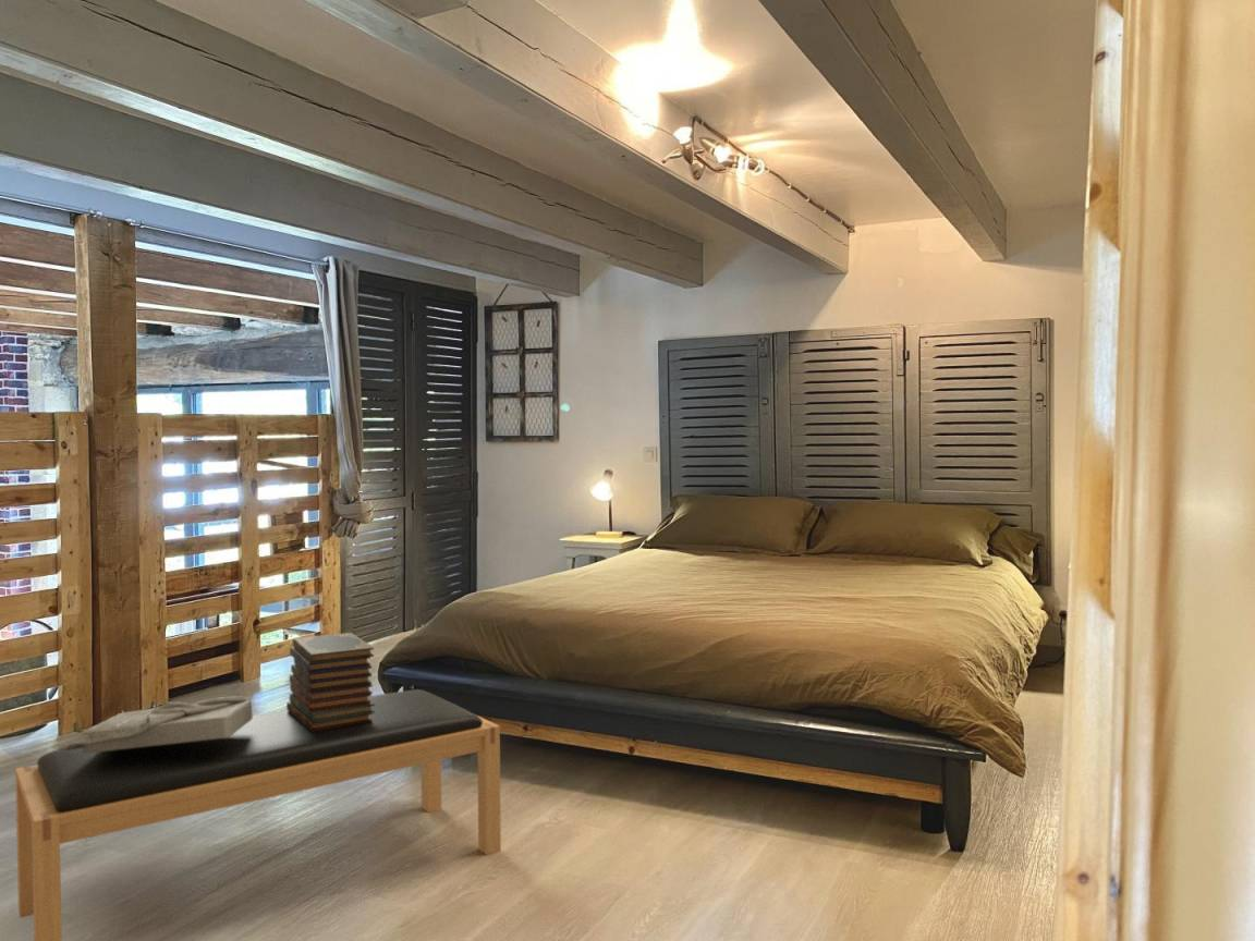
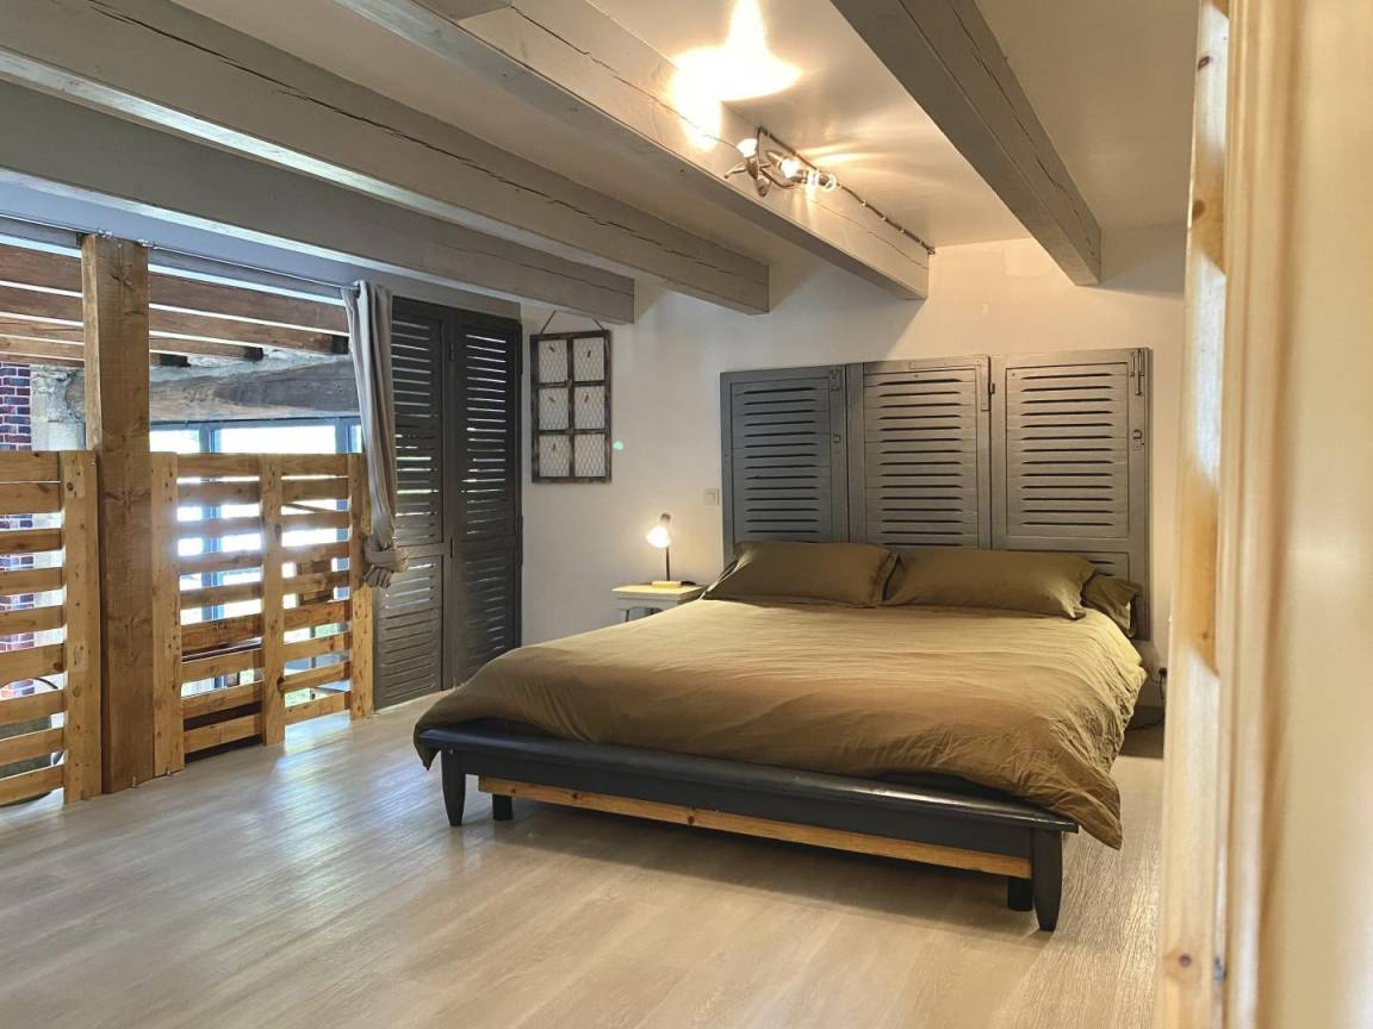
- book stack (331, 679)
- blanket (165, 728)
- bench (273, 796)
